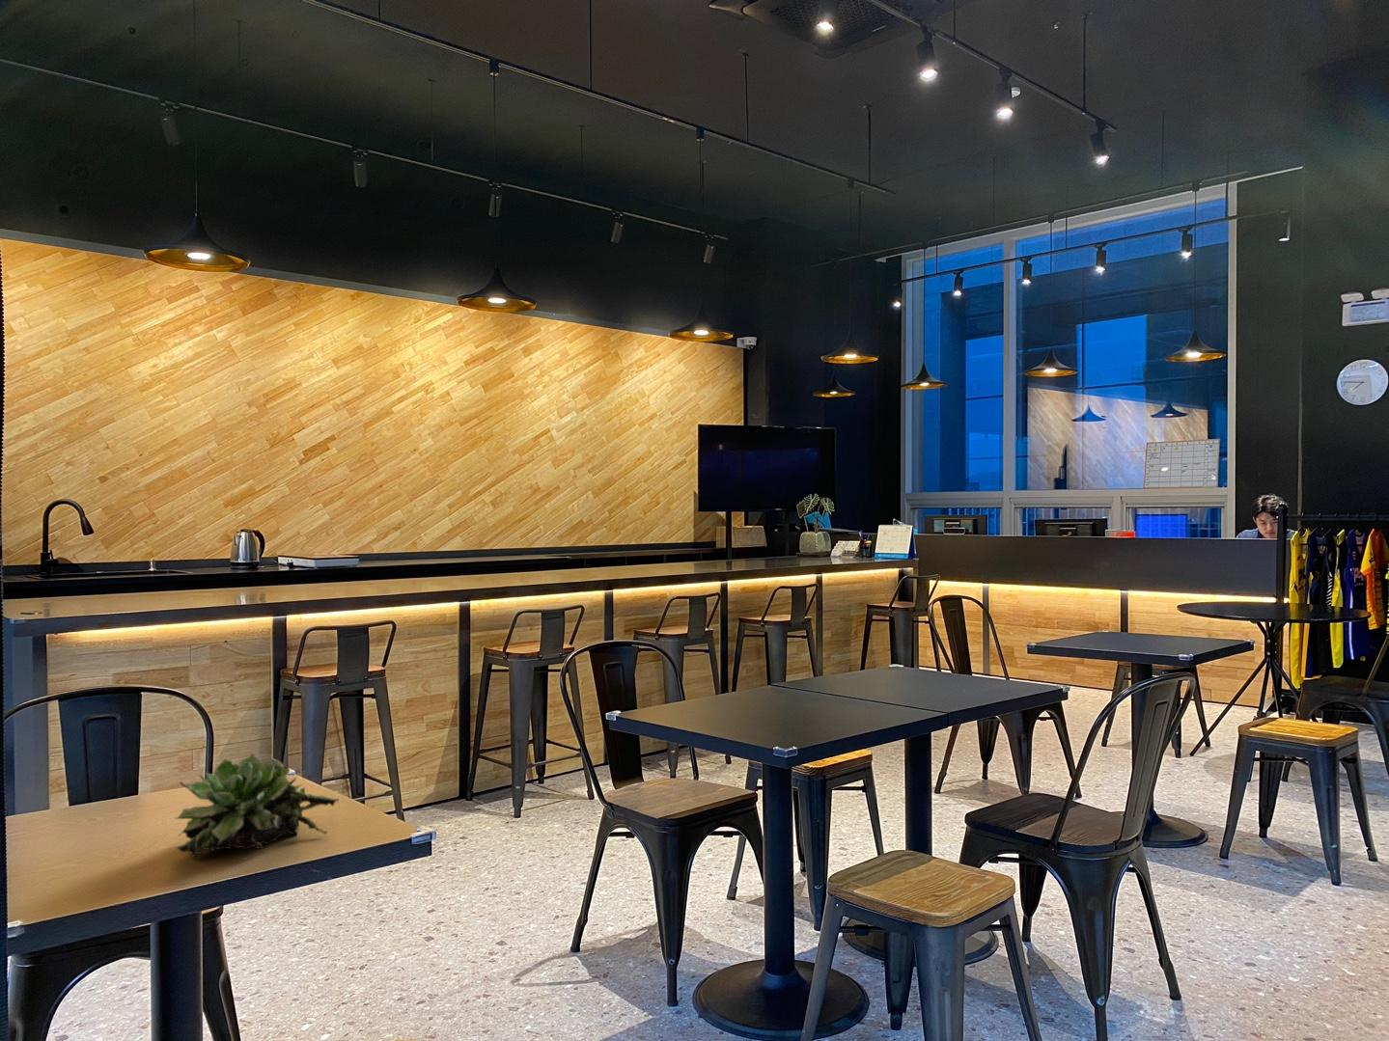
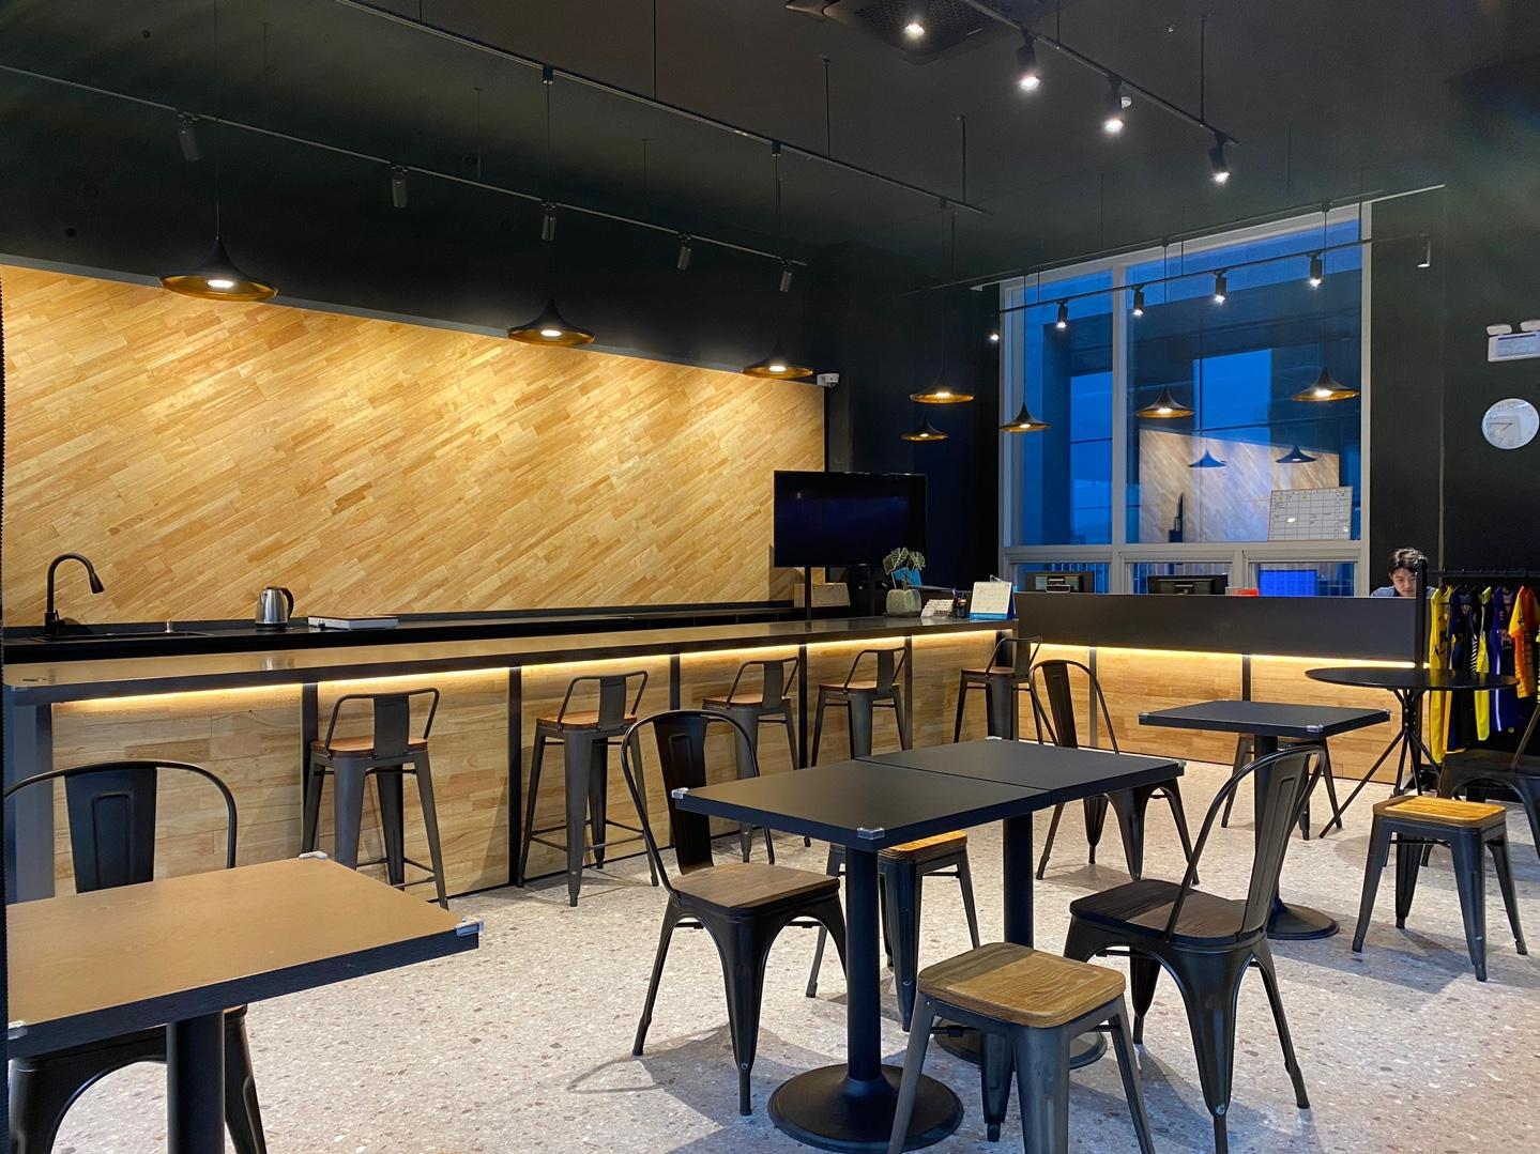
- succulent plant (252, 796)
